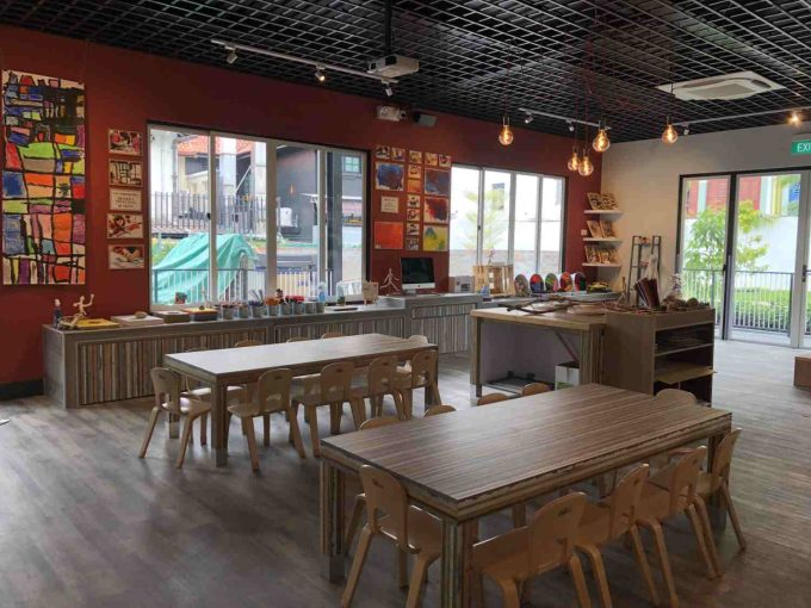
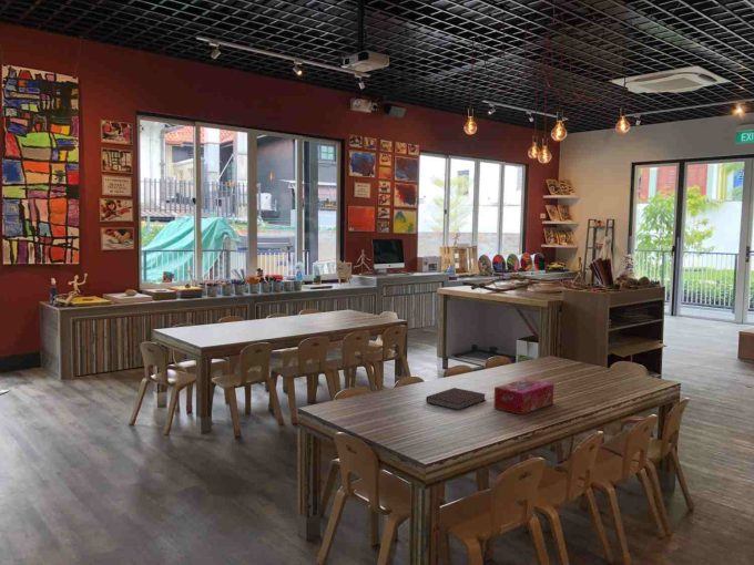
+ notebook (456, 398)
+ tissue box (523, 396)
